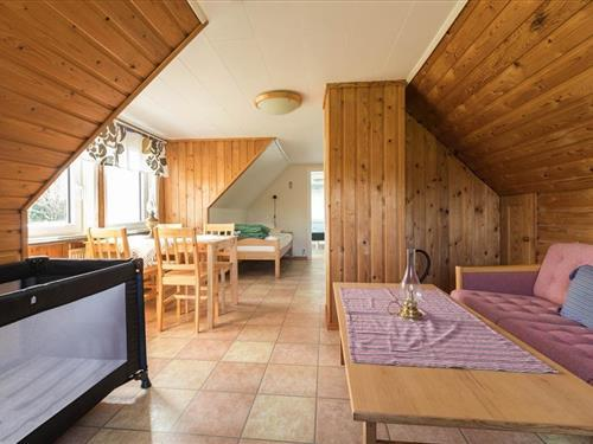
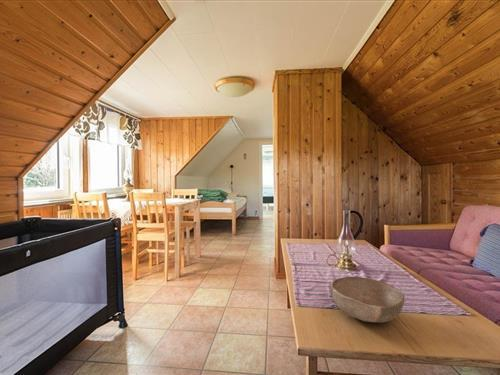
+ bowl (366, 301)
